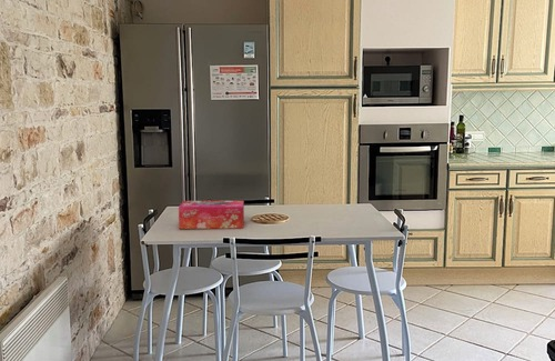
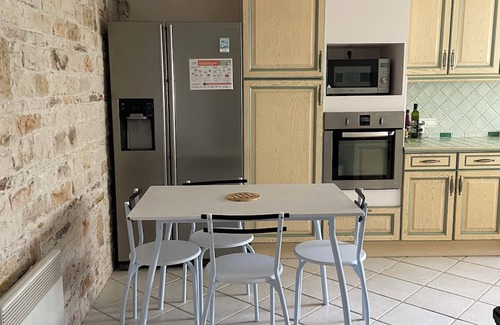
- tissue box (212, 213)
